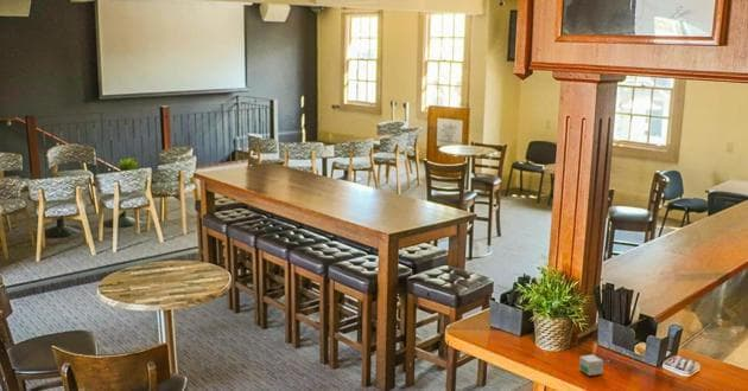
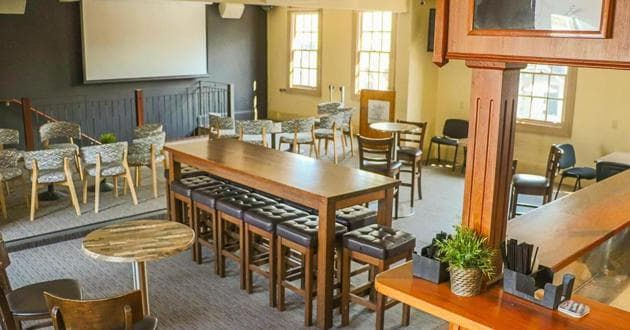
- small box (590, 365)
